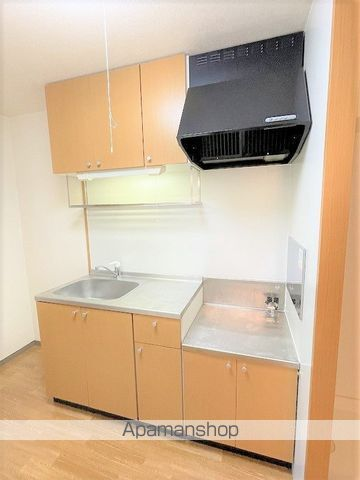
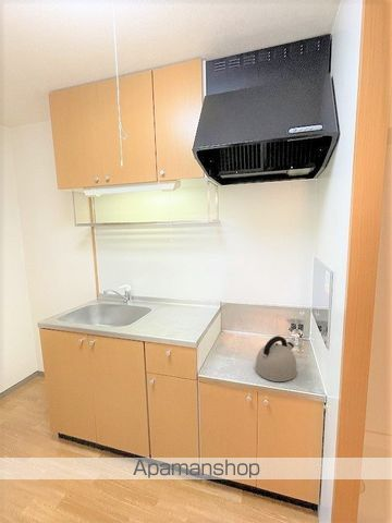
+ kettle (277, 353)
